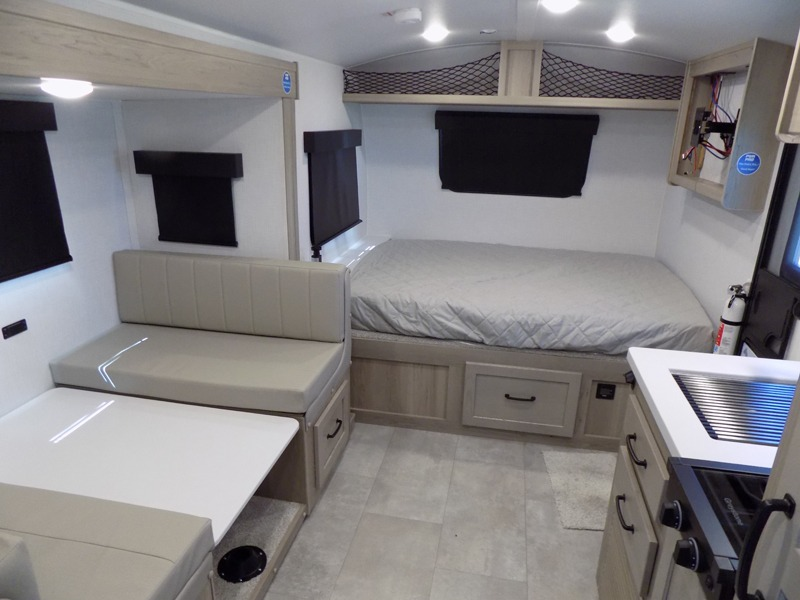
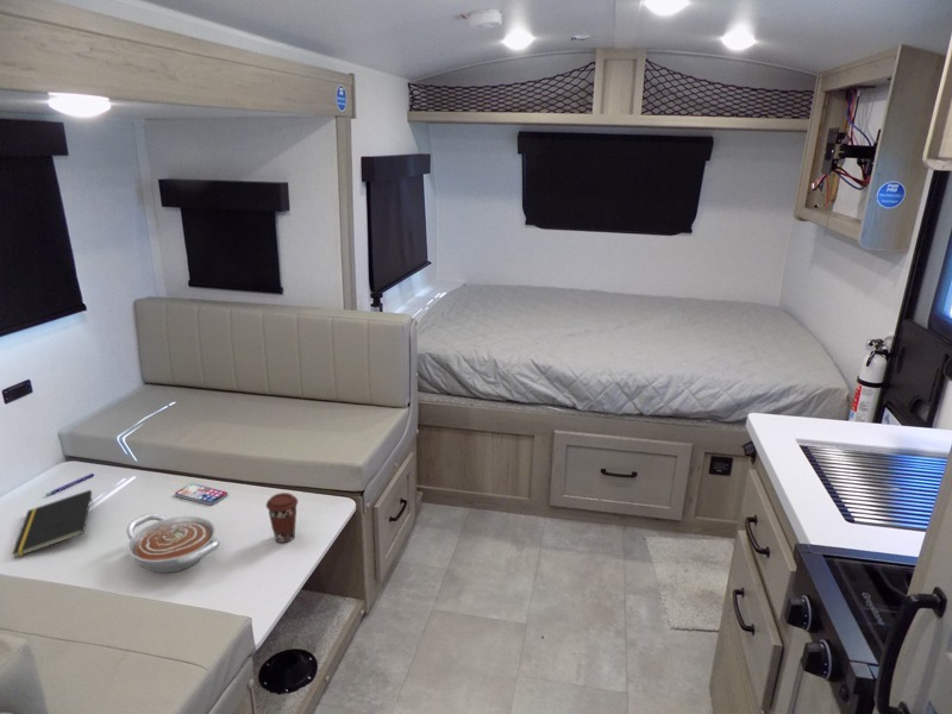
+ notepad (55, 521)
+ pen (70, 484)
+ bowl (173, 544)
+ coffee cup (283, 518)
+ smartphone (201, 494)
